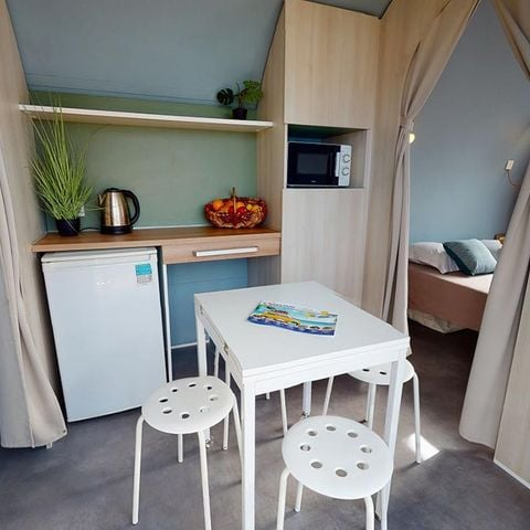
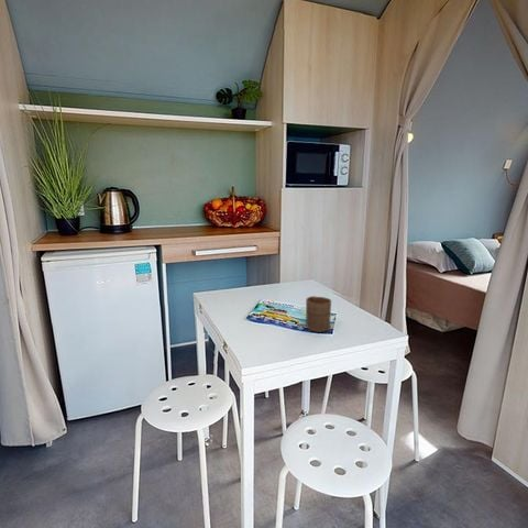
+ cup (317, 312)
